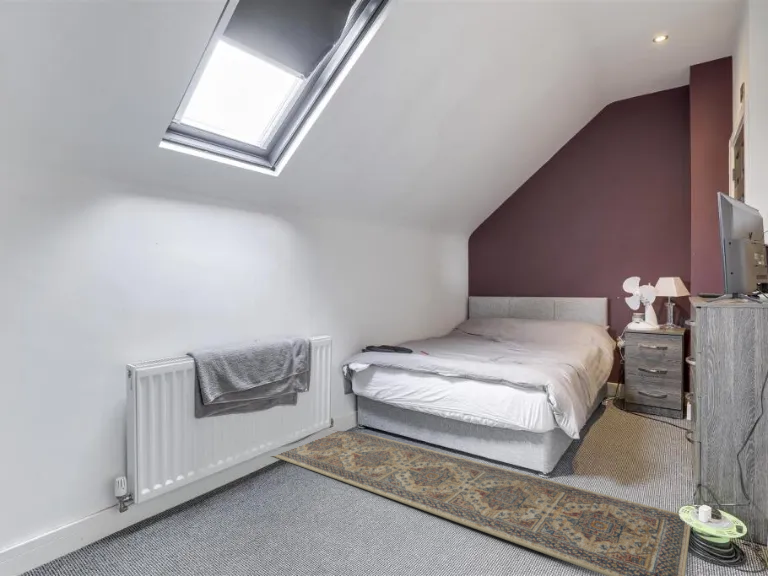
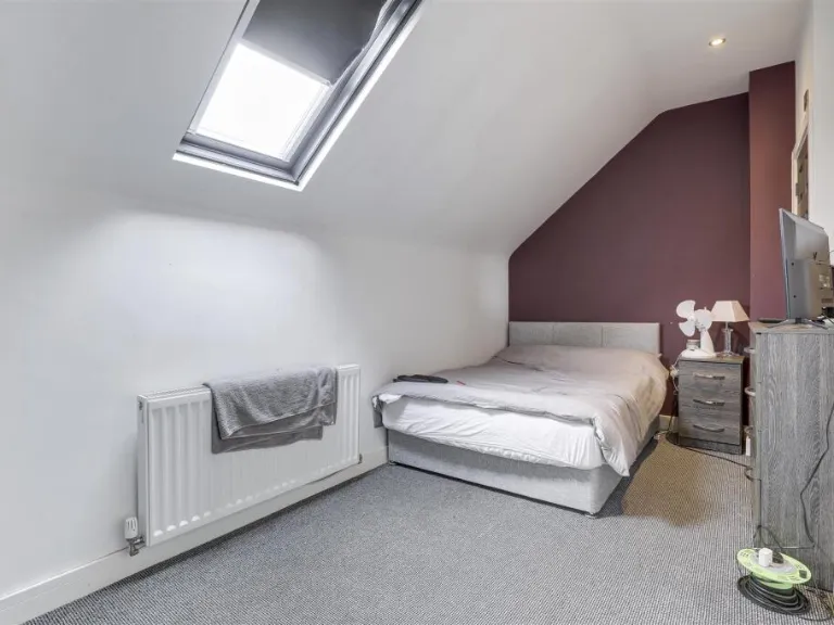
- rug (433, 477)
